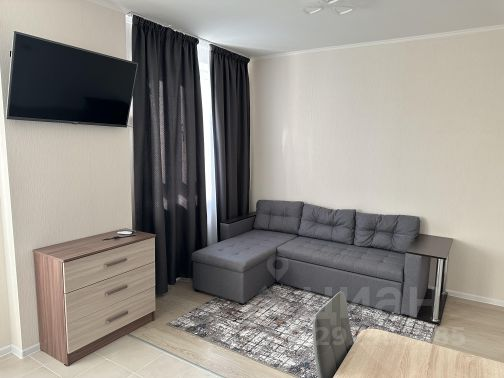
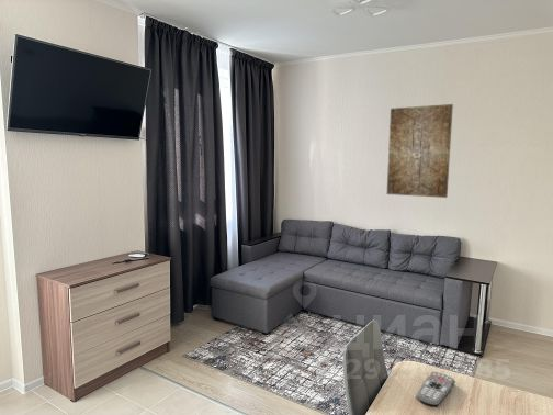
+ remote control (435, 388)
+ wall art (418, 152)
